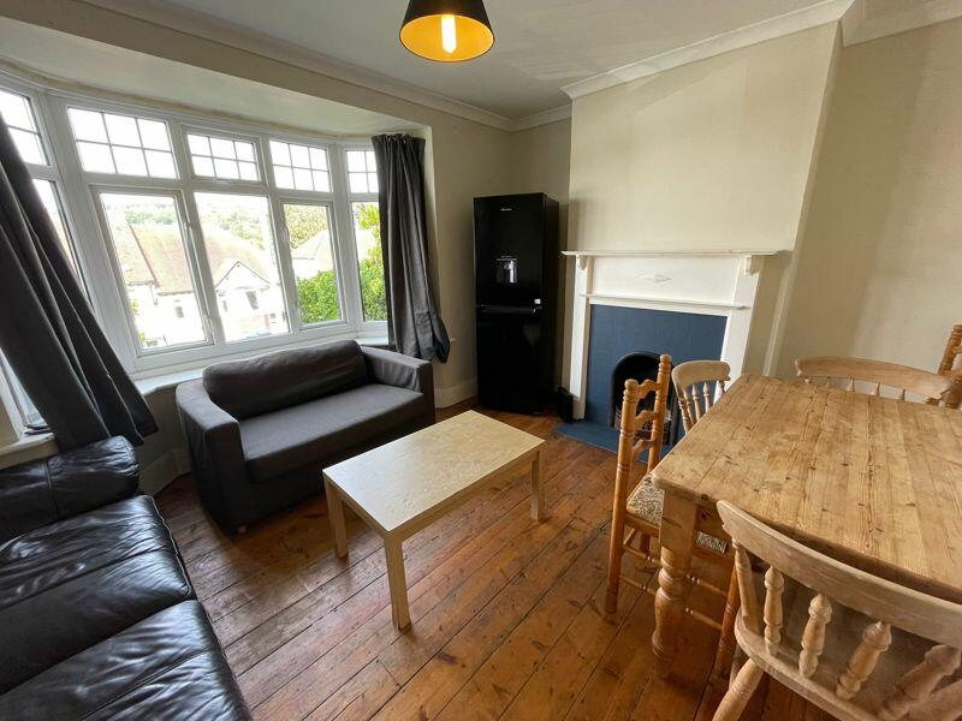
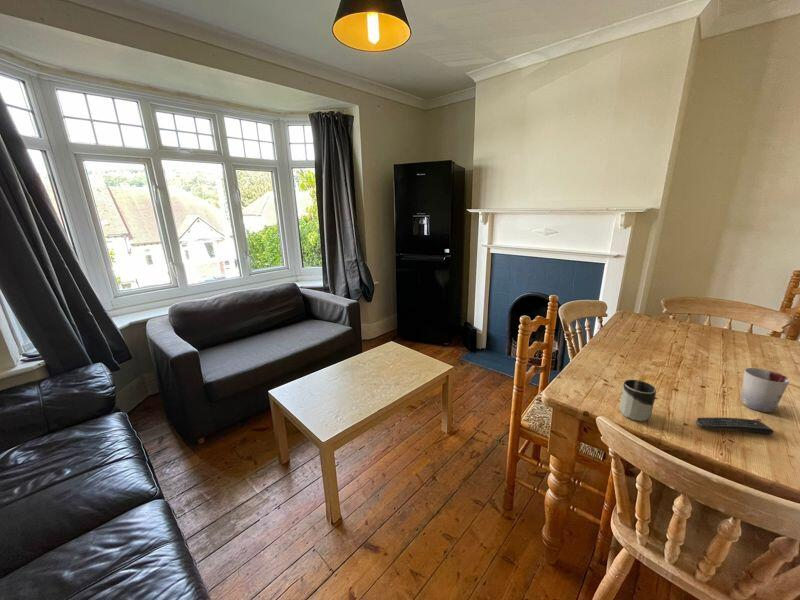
+ cup (637, 398)
+ cup (762, 388)
+ remote control (731, 424)
